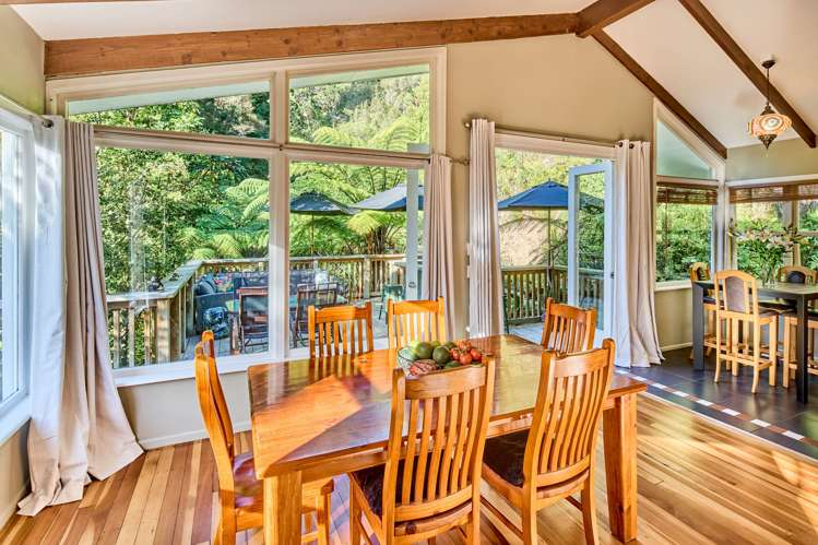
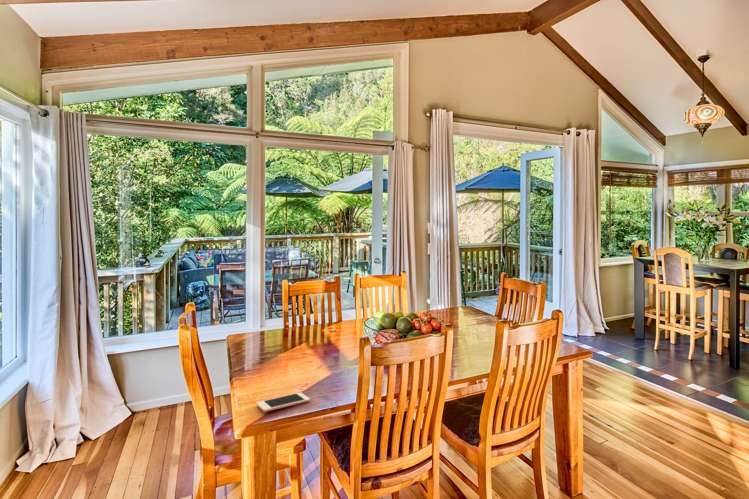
+ cell phone (283, 401)
